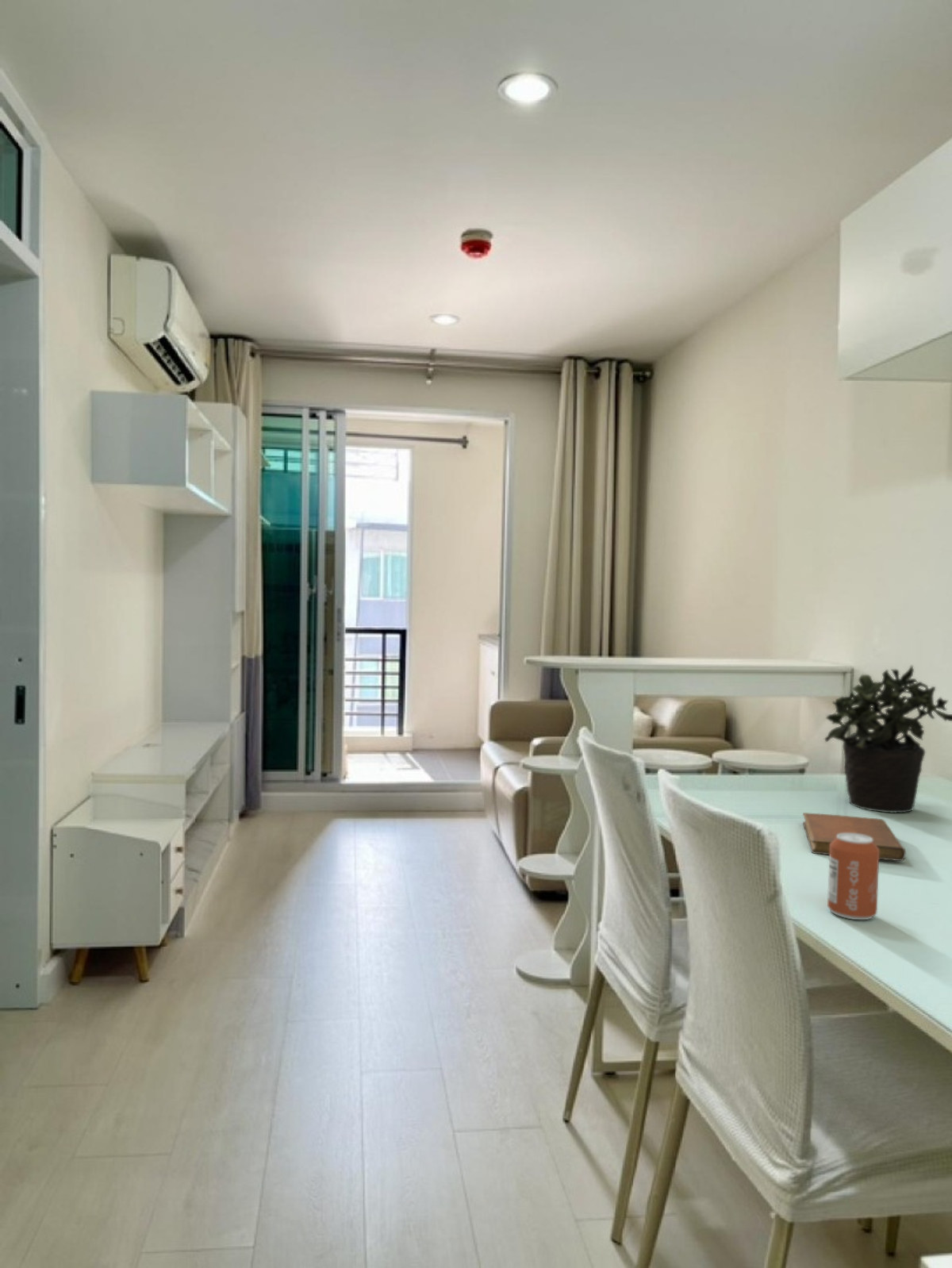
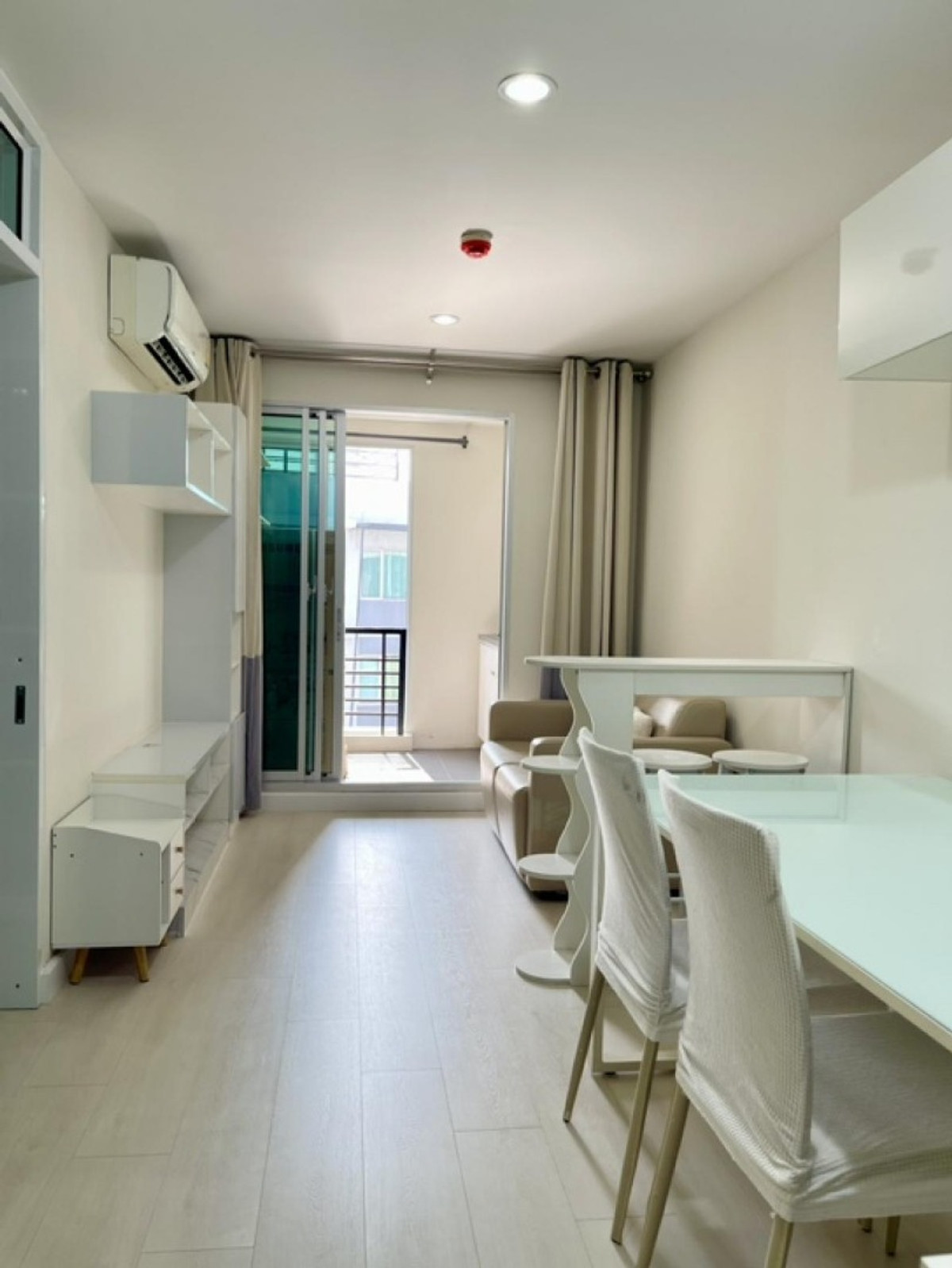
- can (853, 874)
- potted plant (891, 736)
- notebook (850, 832)
